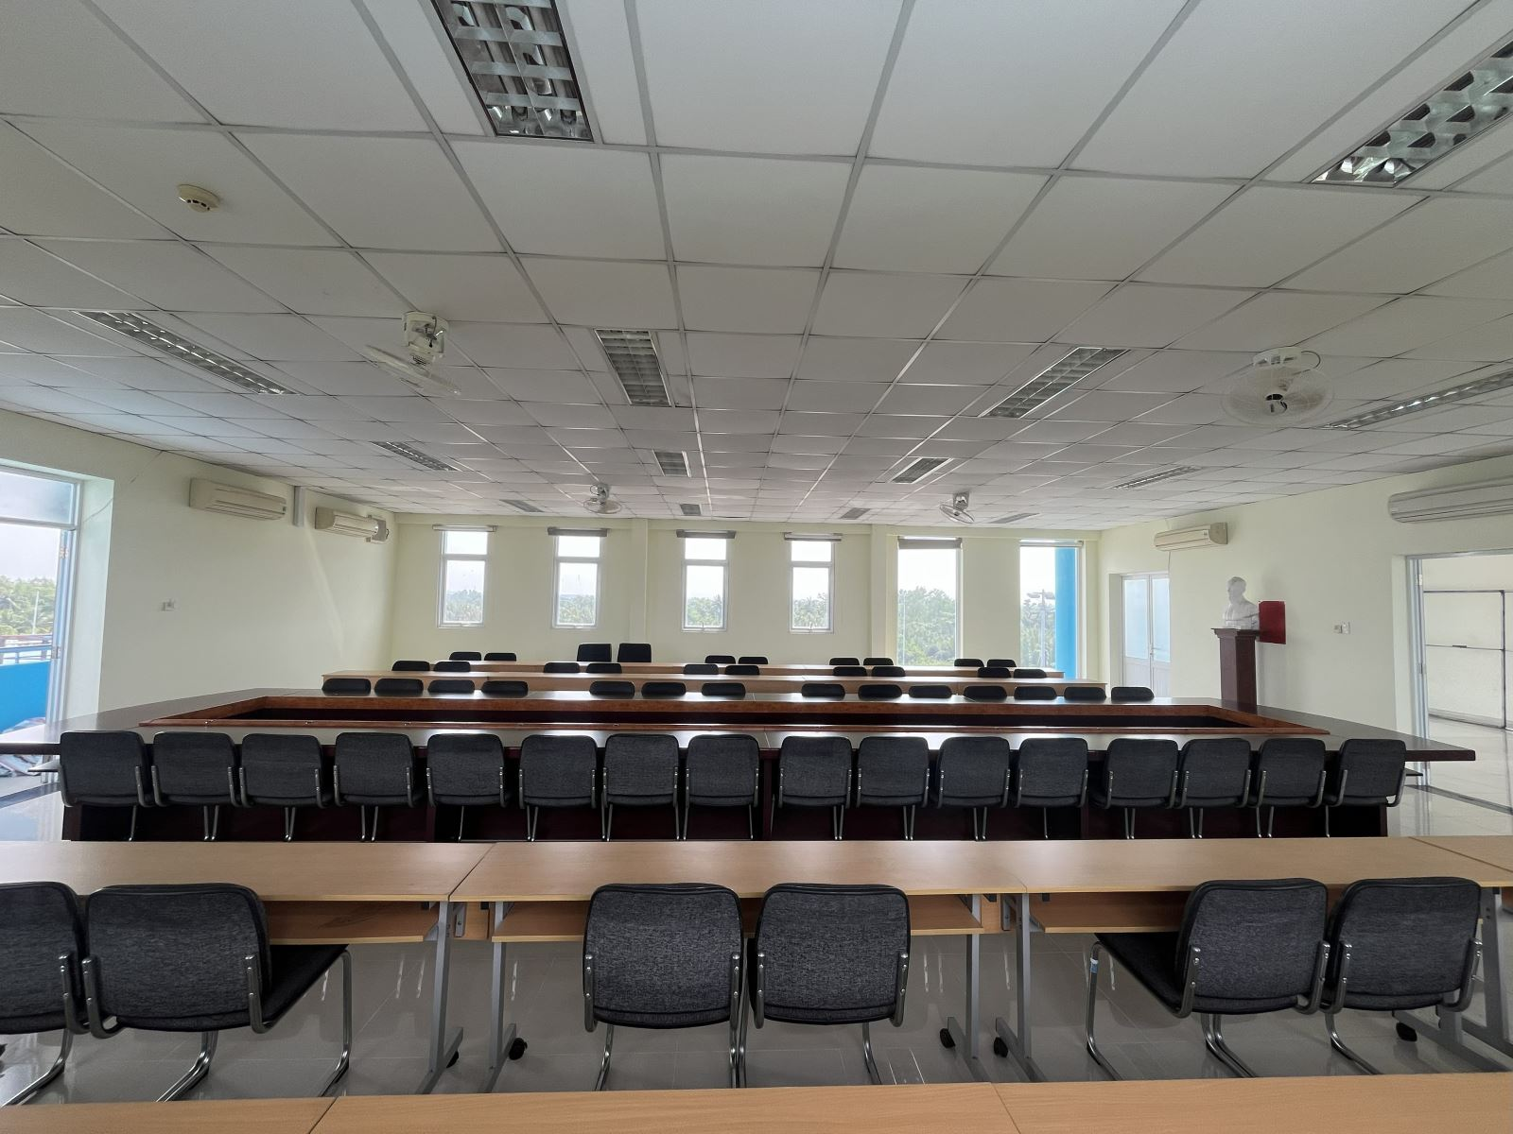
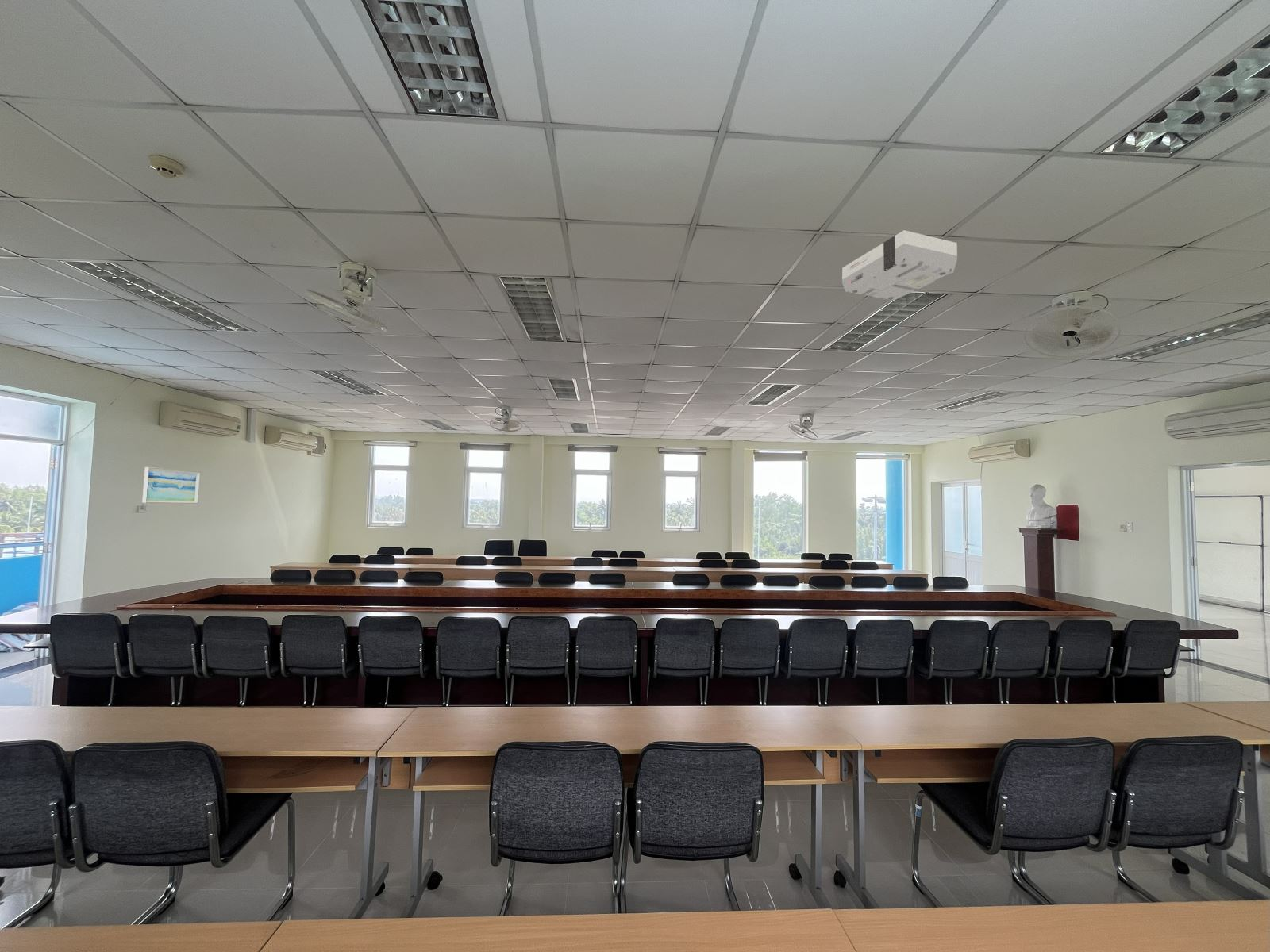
+ wall art (173, 486)
+ projector (896, 269)
